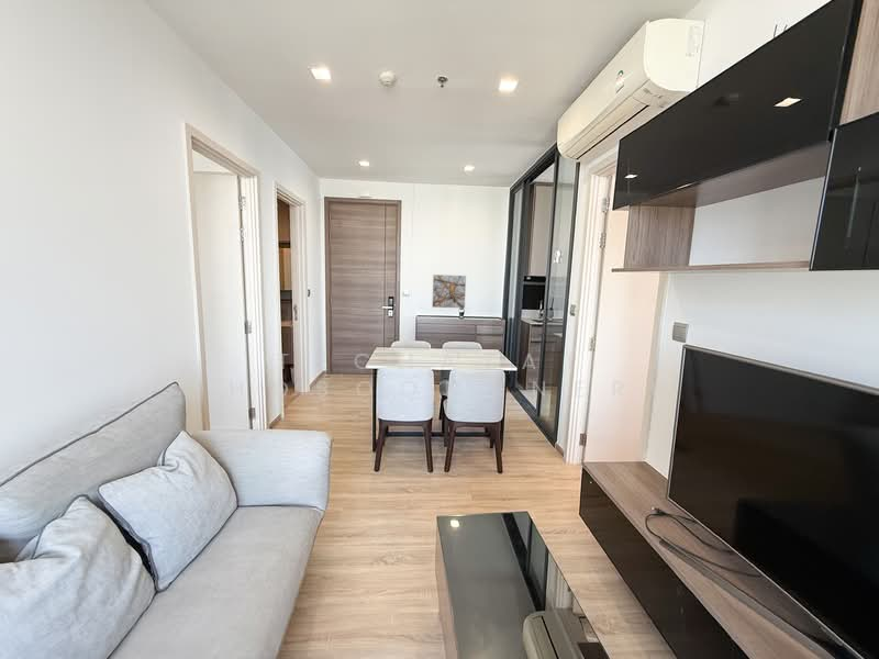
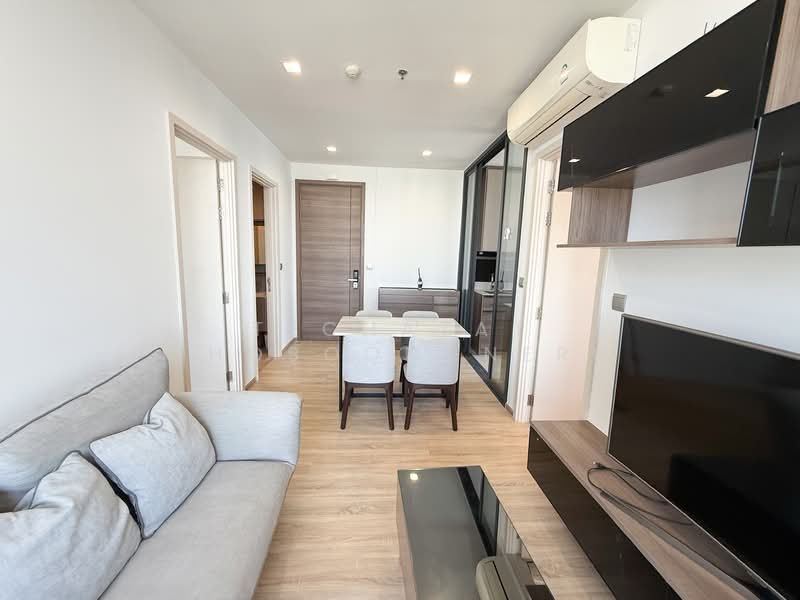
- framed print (448, 291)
